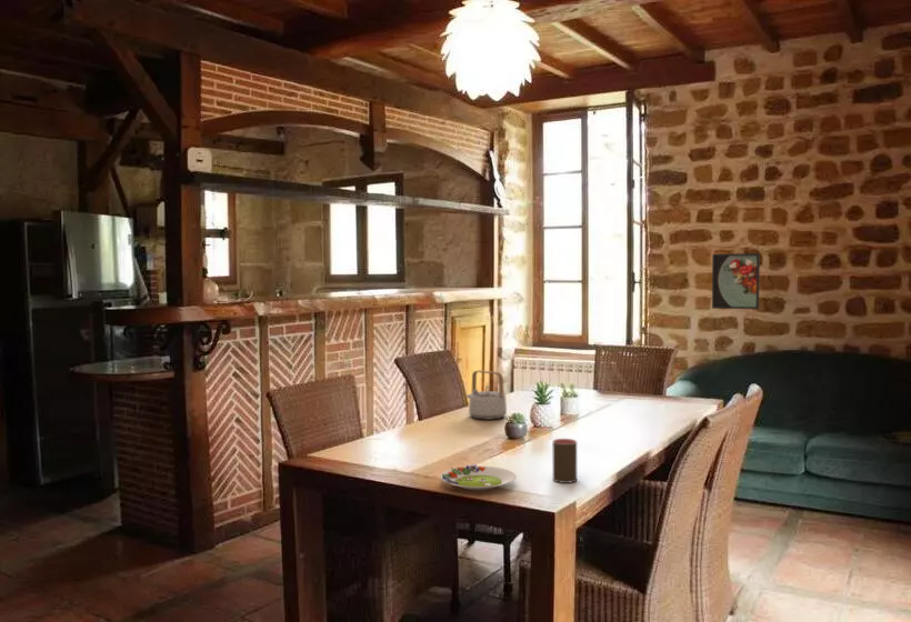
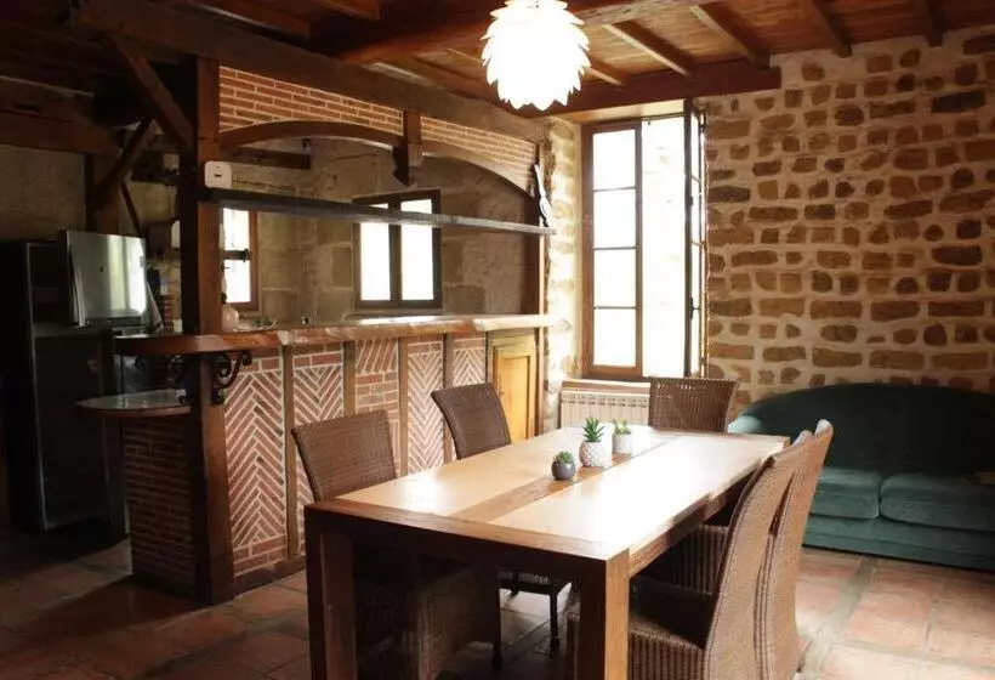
- salad plate (478, 478)
- teapot (484, 393)
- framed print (734, 281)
- cup (564, 460)
